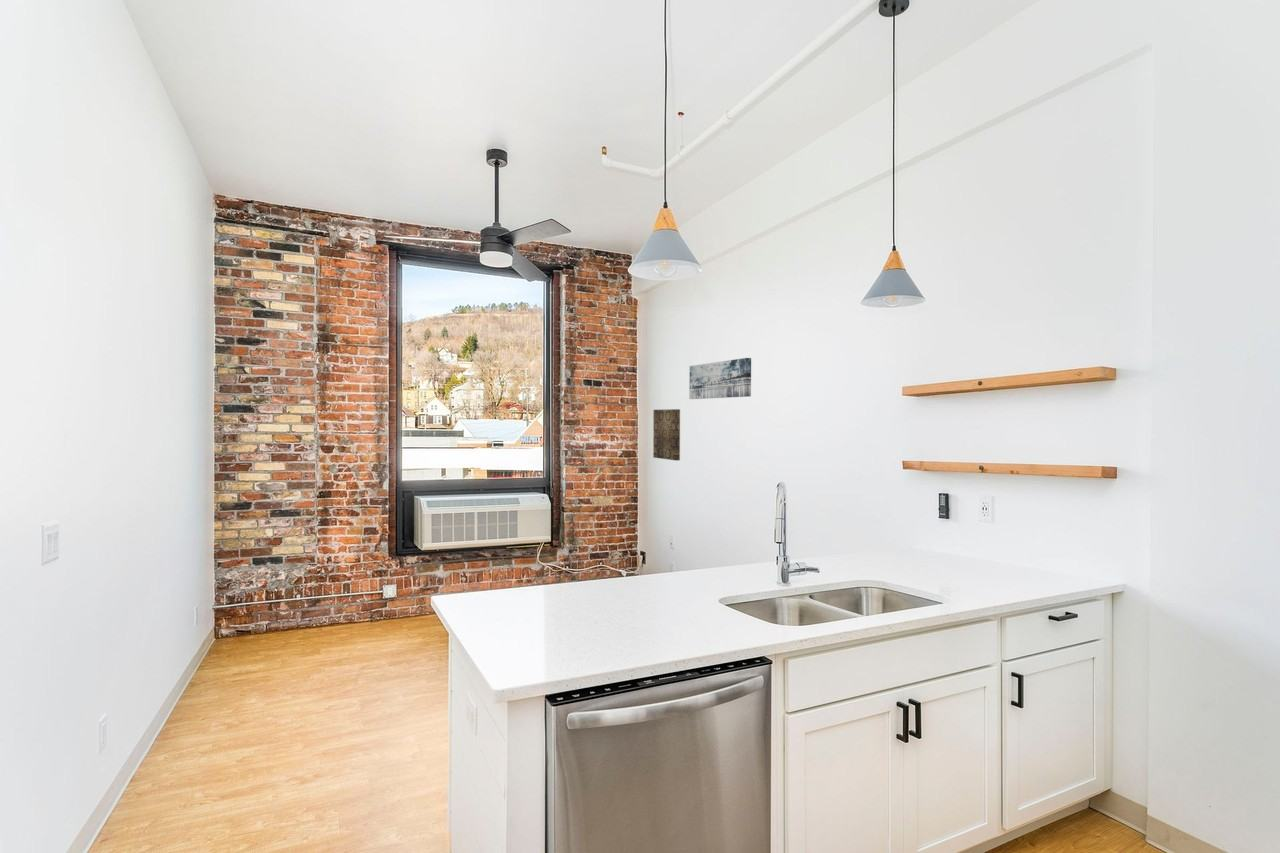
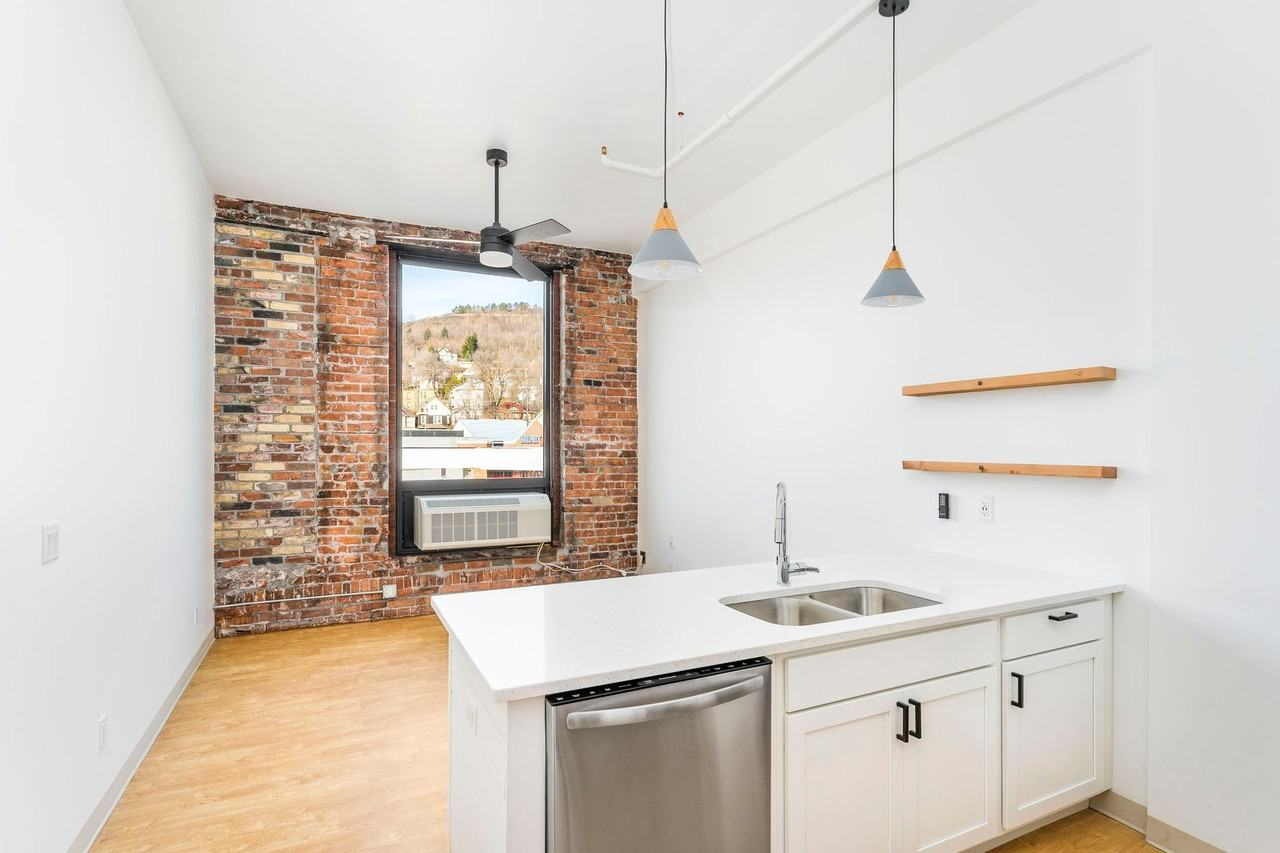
- wall art (666, 434)
- wall art (718, 380)
